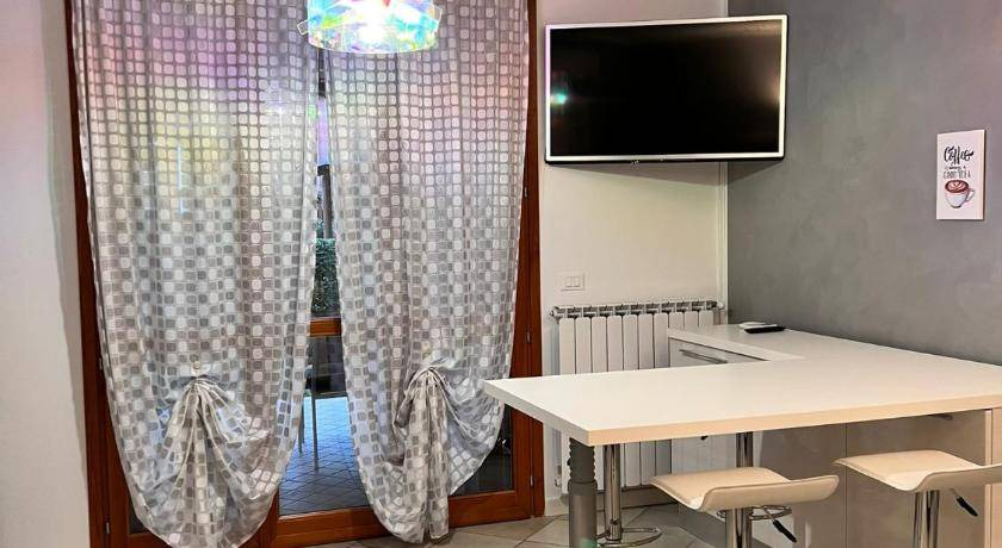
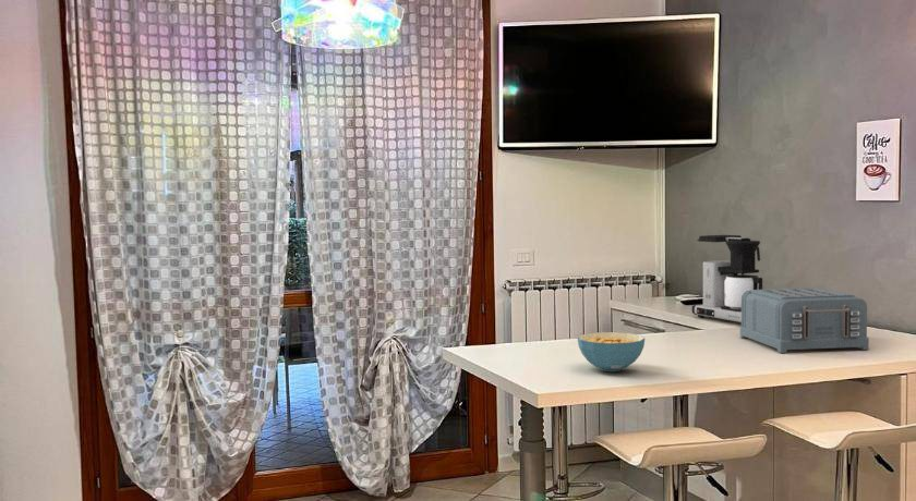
+ toaster (804, 318)
+ cereal bowl (611, 353)
+ coffee maker (734, 278)
